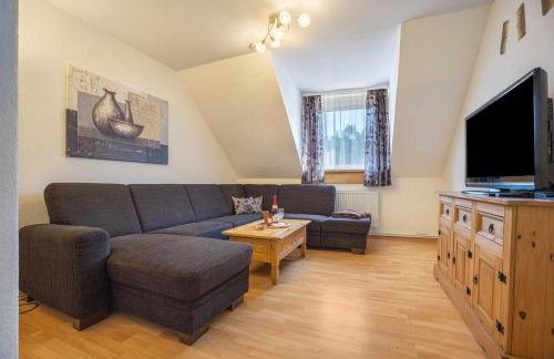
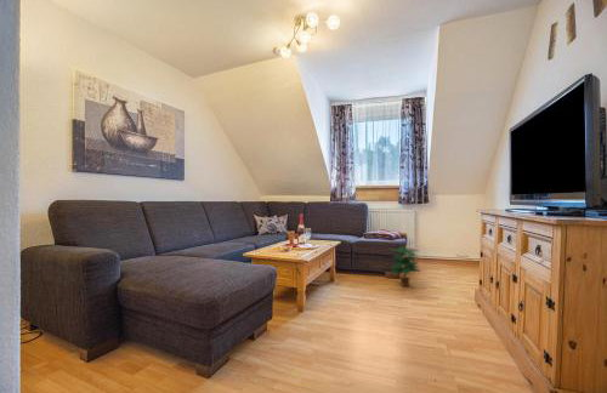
+ potted plant (404, 267)
